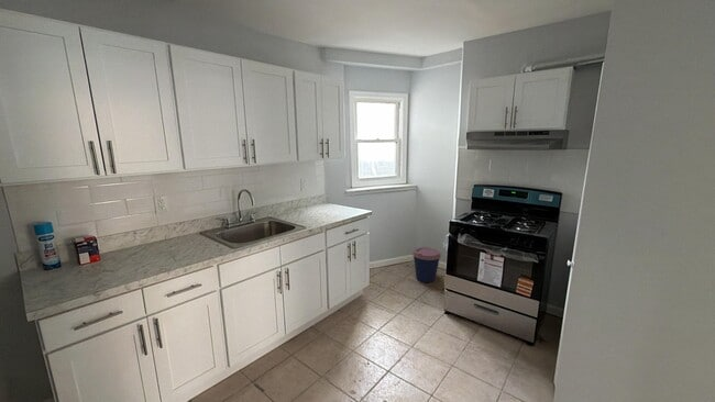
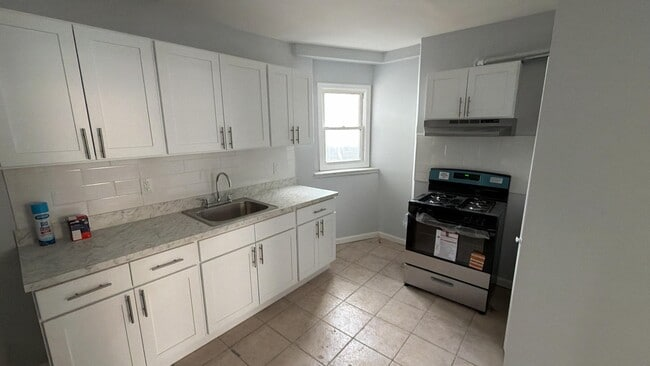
- coffee cup (426, 265)
